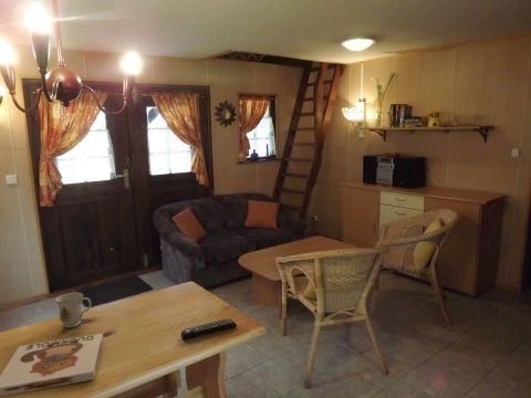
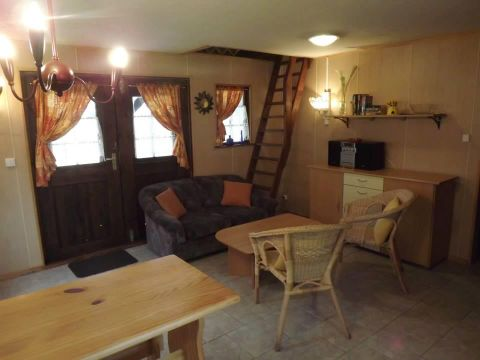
- remote control (209, 328)
- mug (75, 311)
- board game (54, 360)
